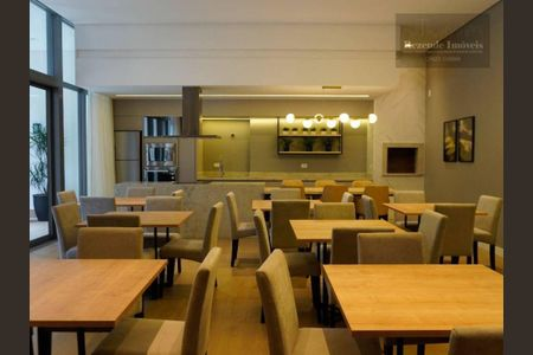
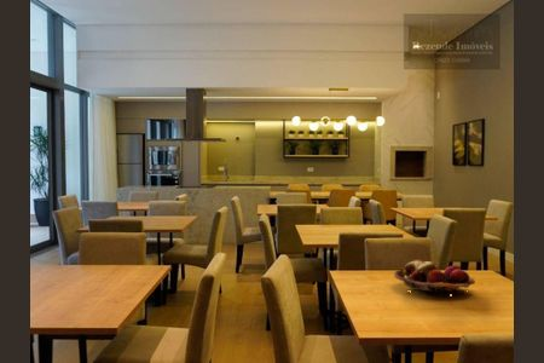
+ fruit basket (432, 276)
